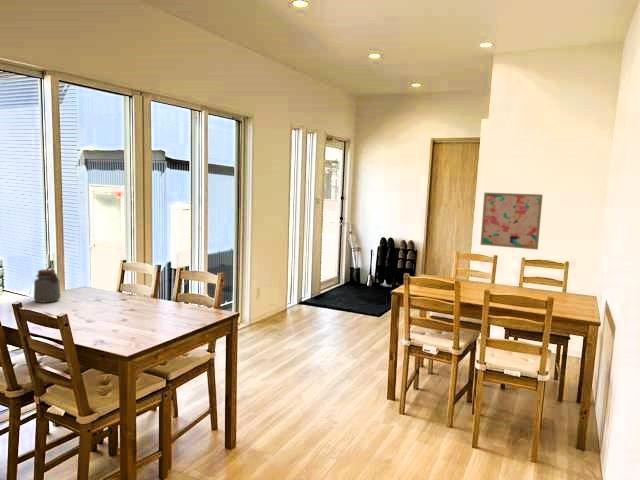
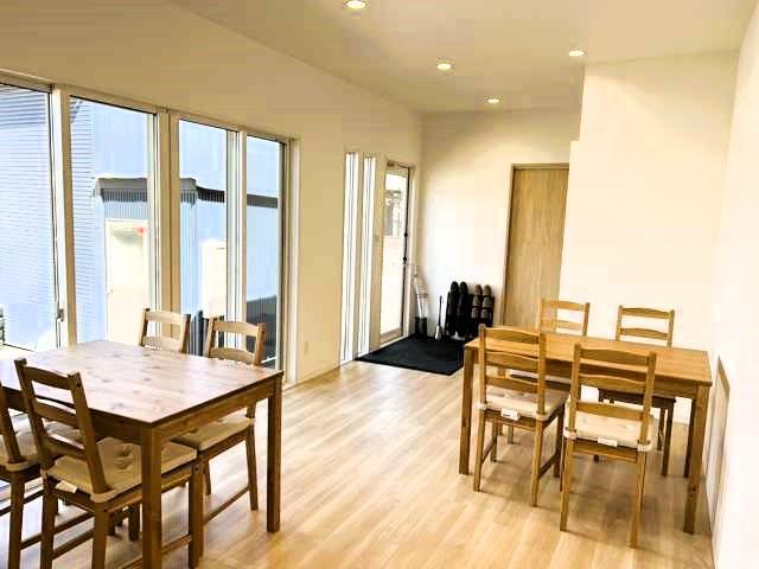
- jar (47, 285)
- wall art (510, 220)
